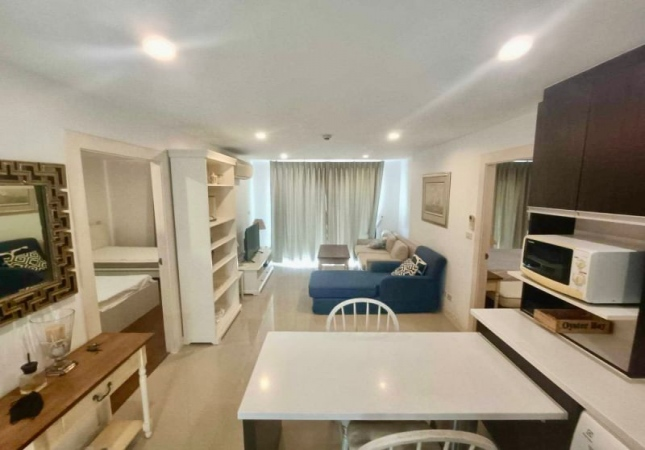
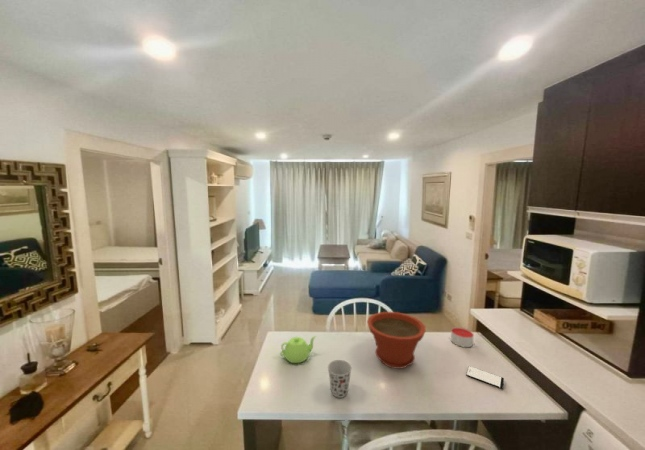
+ cup (339, 379)
+ plant pot (395, 341)
+ candle (461, 336)
+ smartphone (484, 376)
+ teapot (298, 347)
